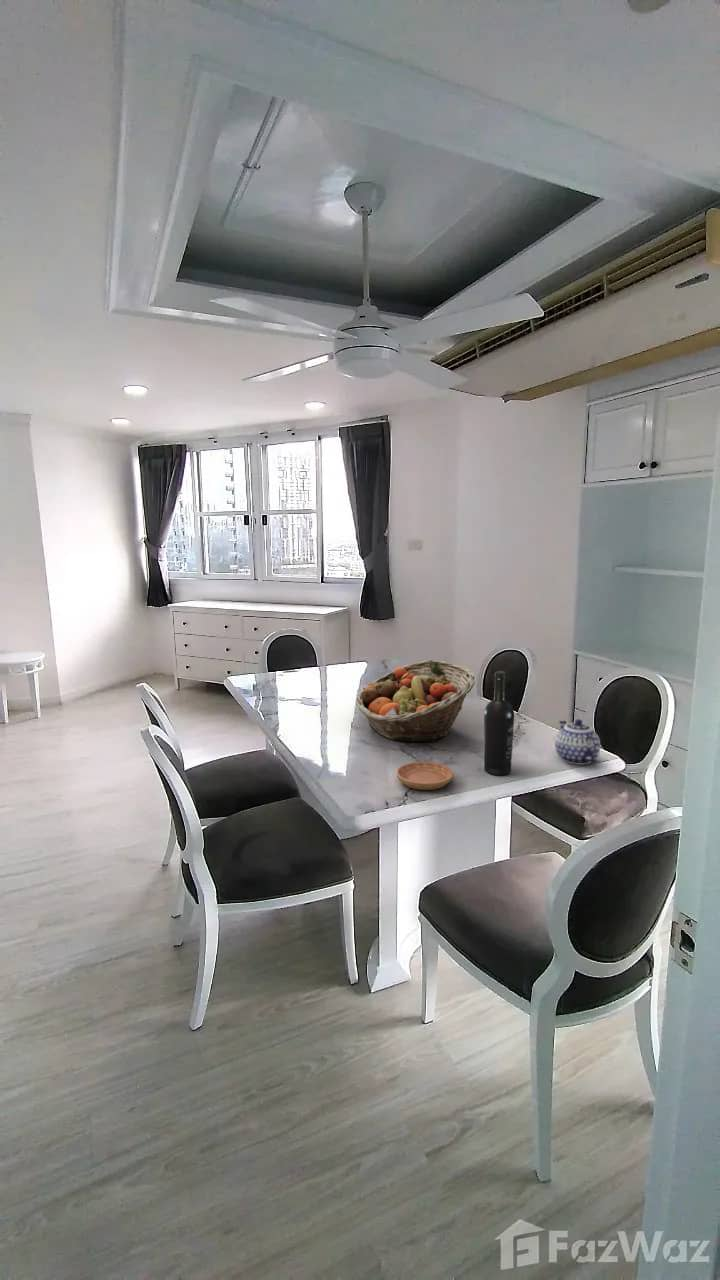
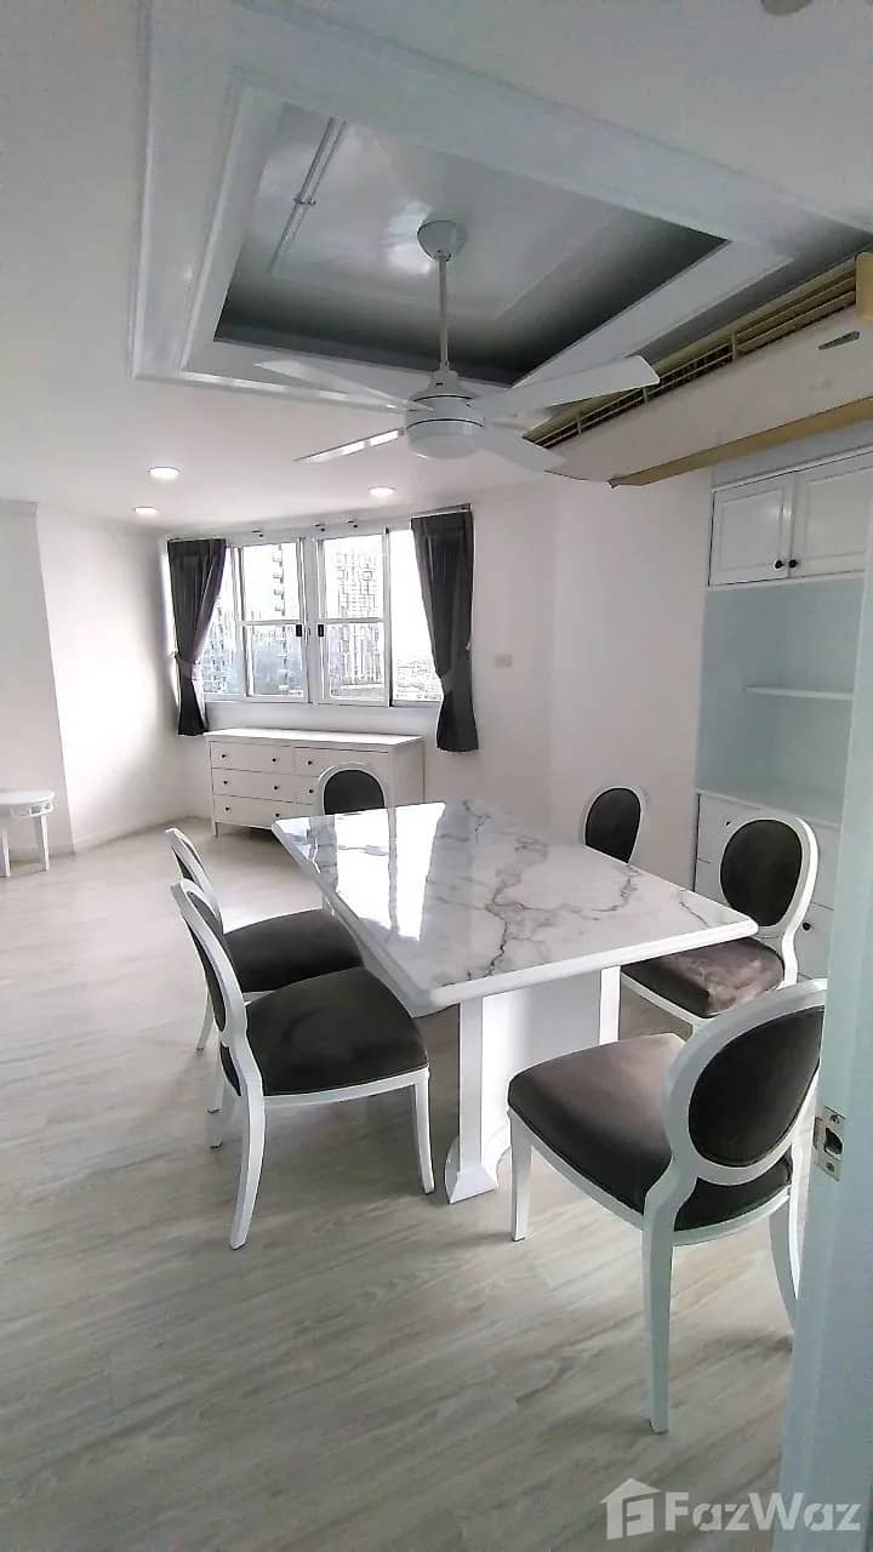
- wine bottle (498, 722)
- saucer (424, 776)
- fruit basket (414, 698)
- teapot (577, 739)
